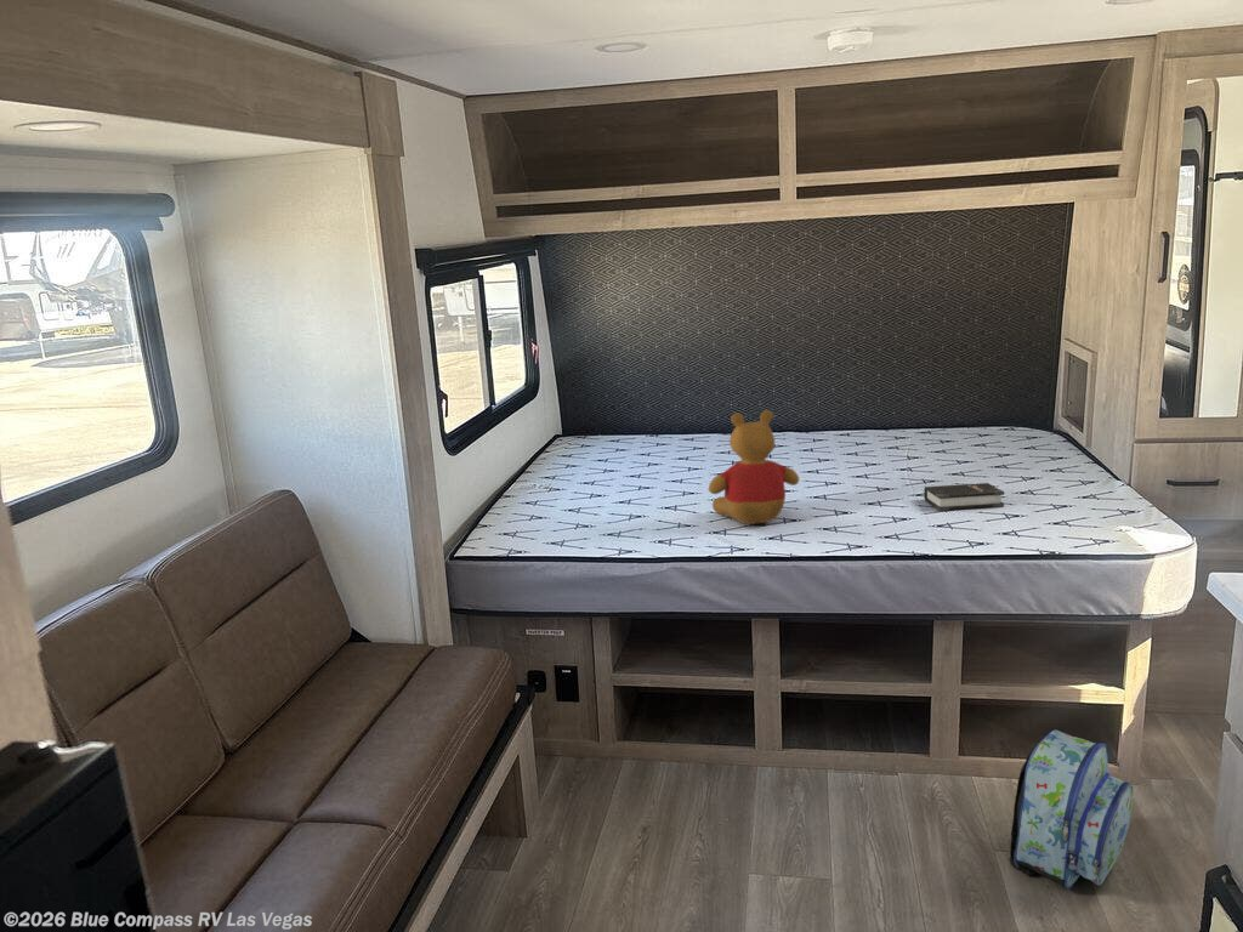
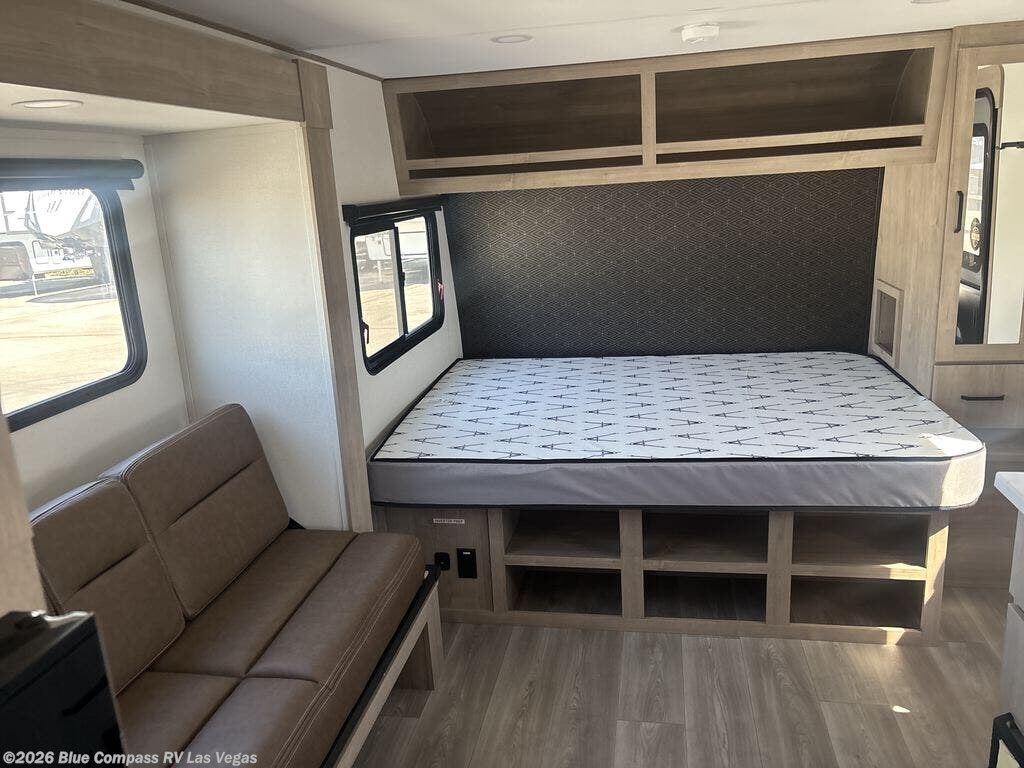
- hardback book (963, 495)
- backpack (1074, 805)
- teddy bear (748, 464)
